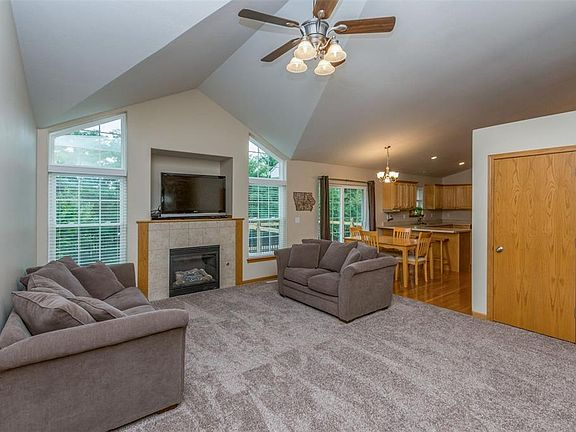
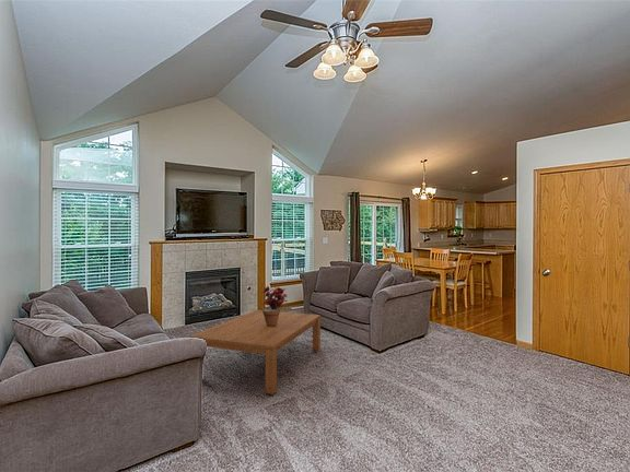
+ coffee table (262, 343)
+ potted plant (273, 305)
